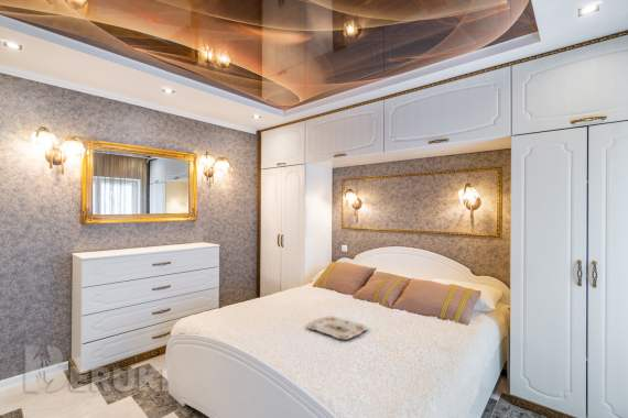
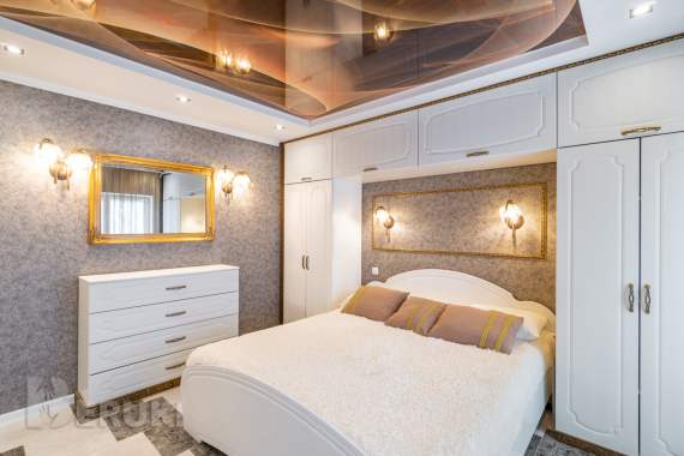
- serving tray (336, 327)
